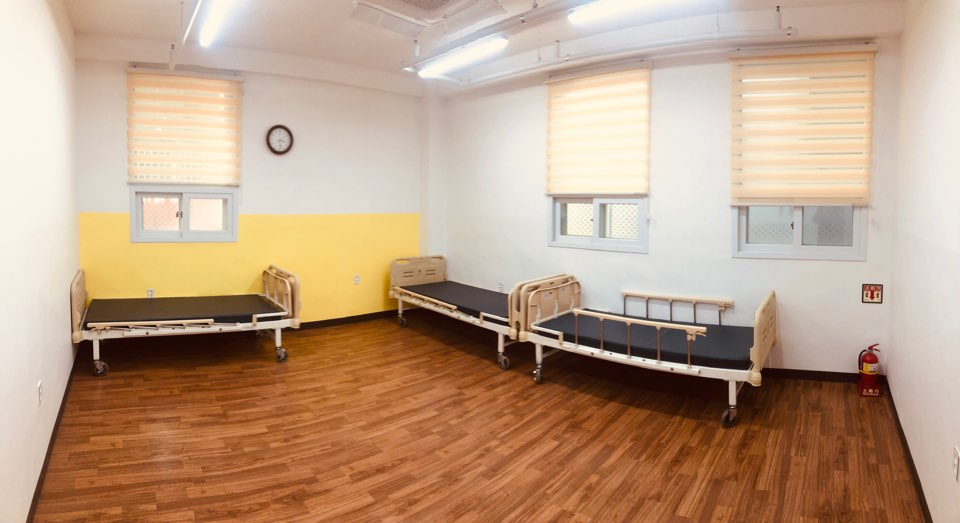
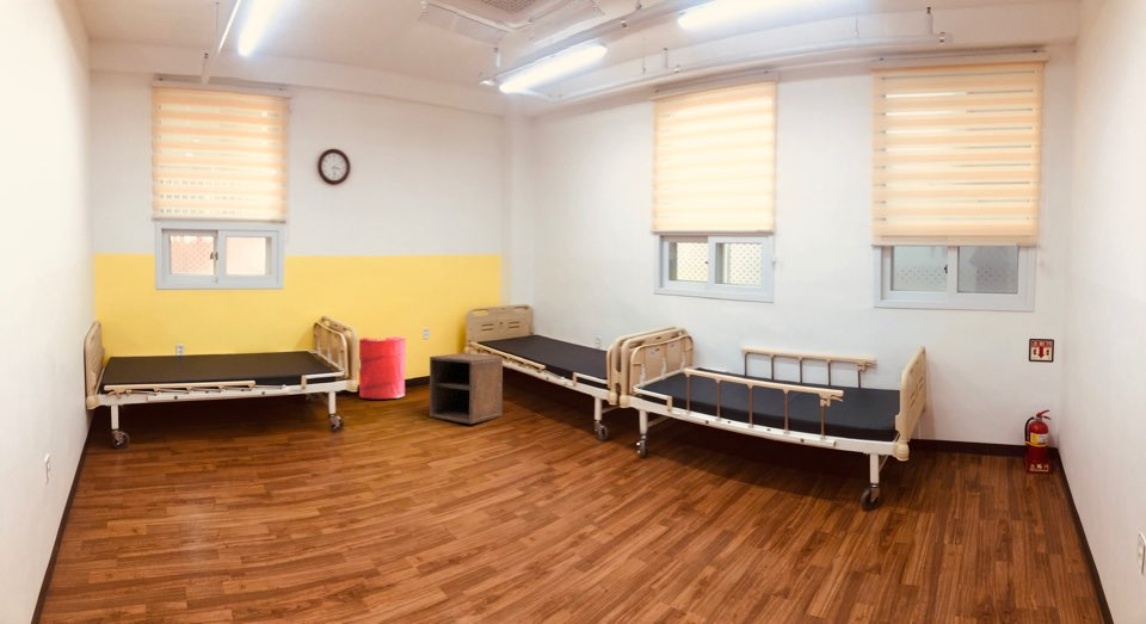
+ nightstand (466, 387)
+ laundry hamper (382, 365)
